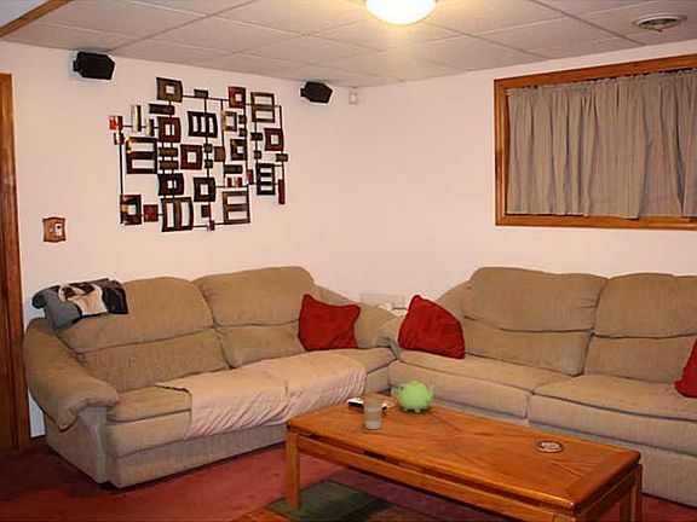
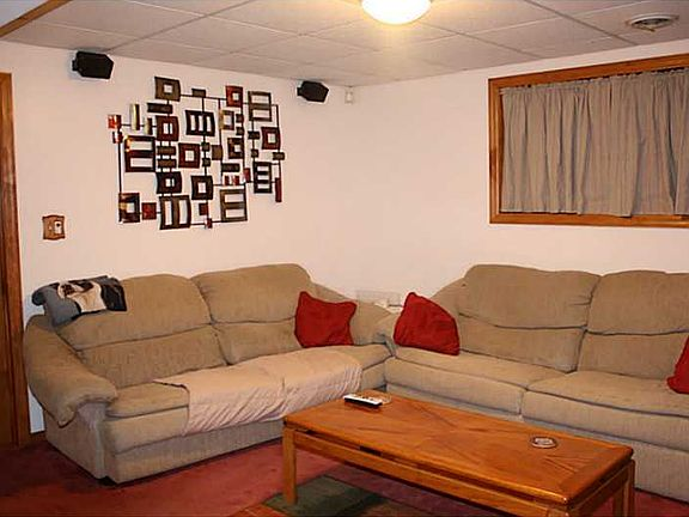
- teapot (416, 395)
- coffee cup (373, 412)
